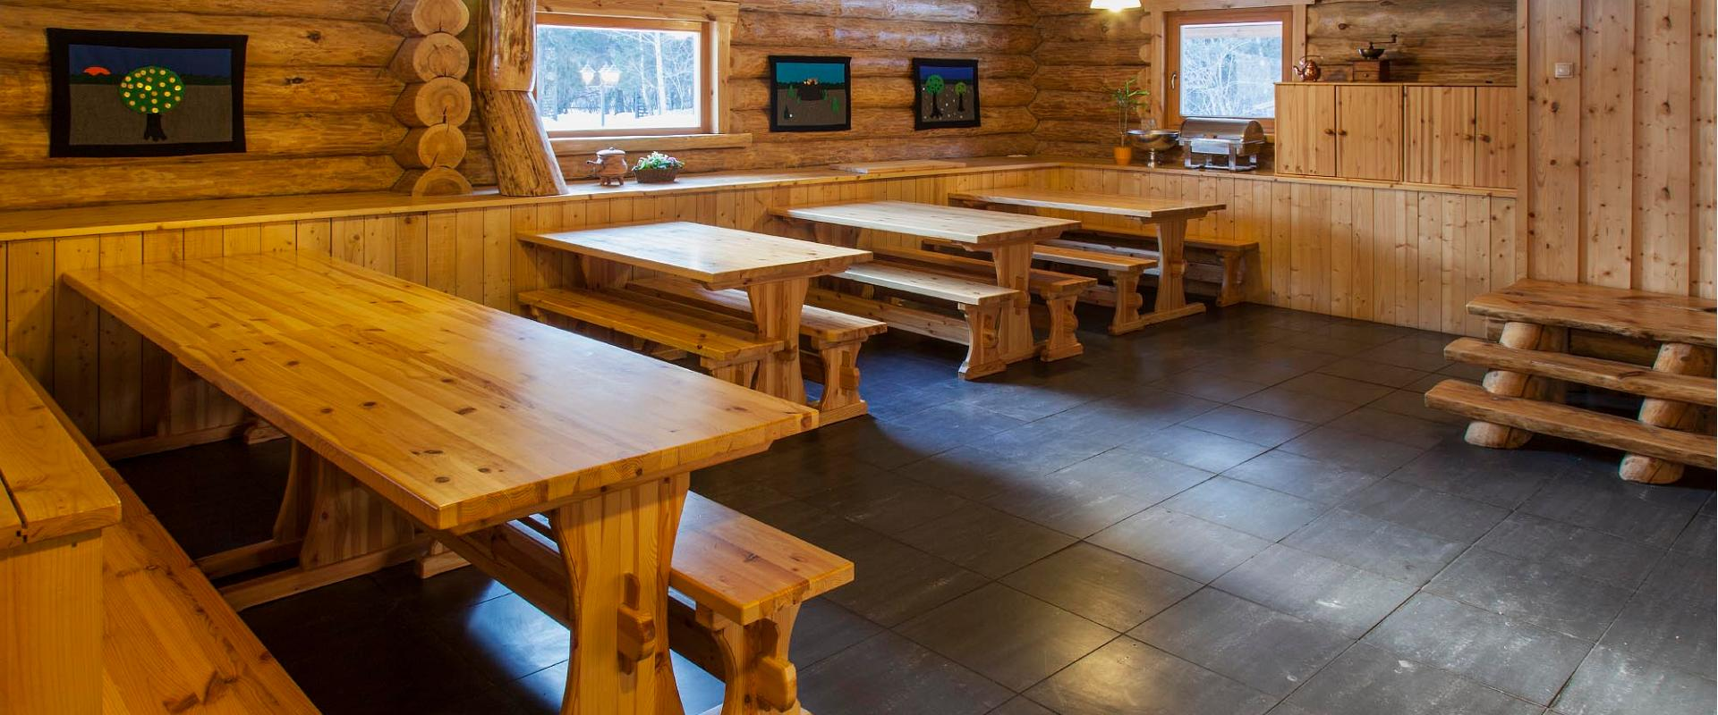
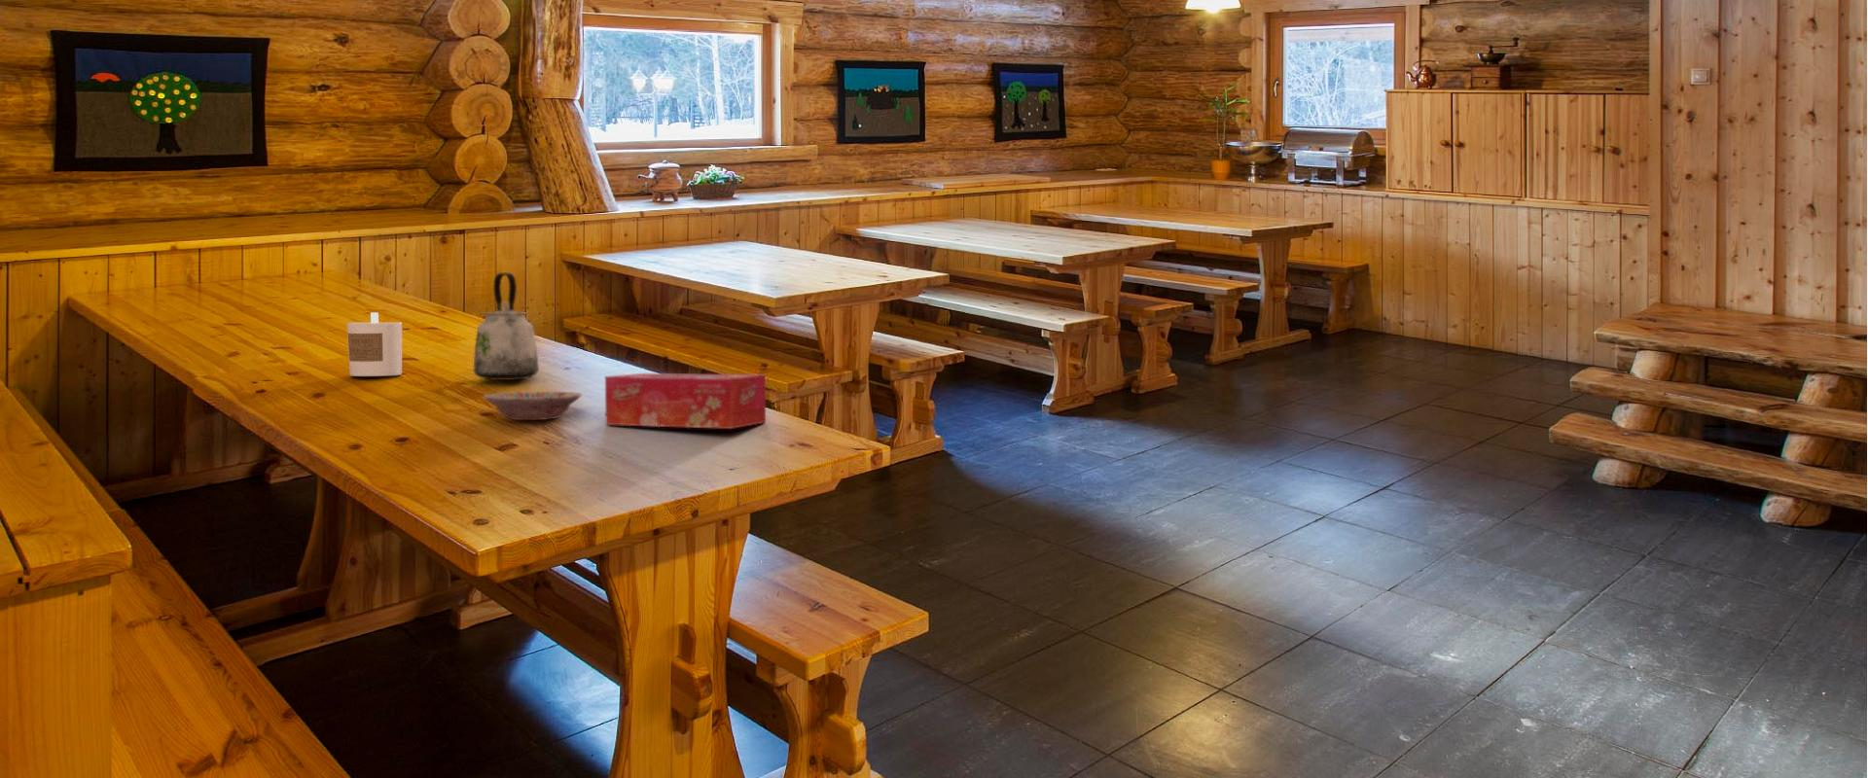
+ candle (374, 343)
+ bowl (534, 405)
+ kettle (502, 325)
+ tissue box (686, 399)
